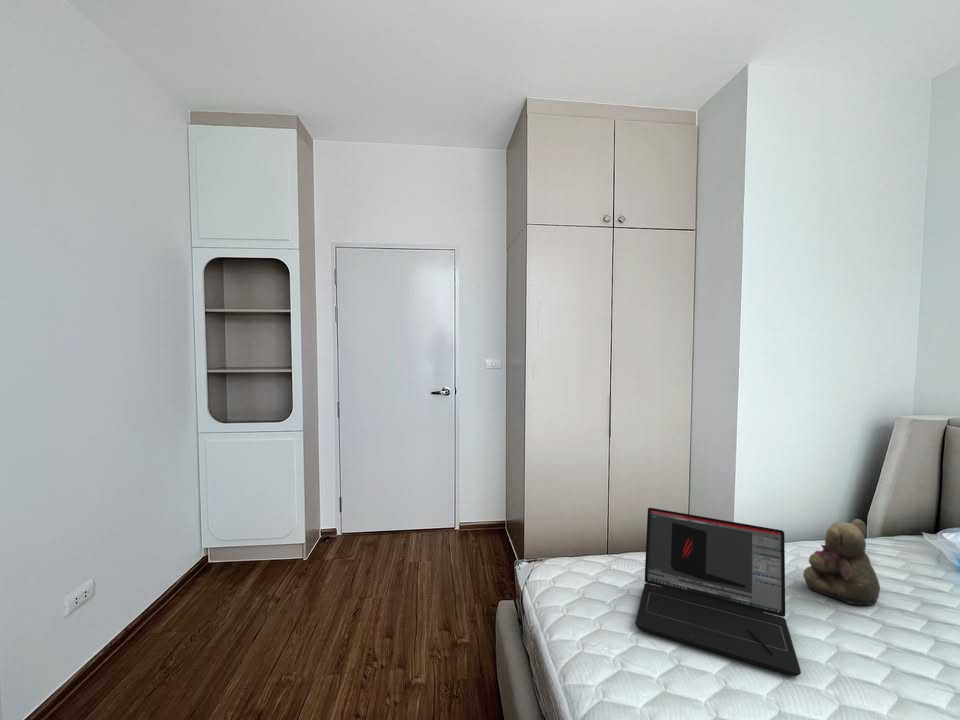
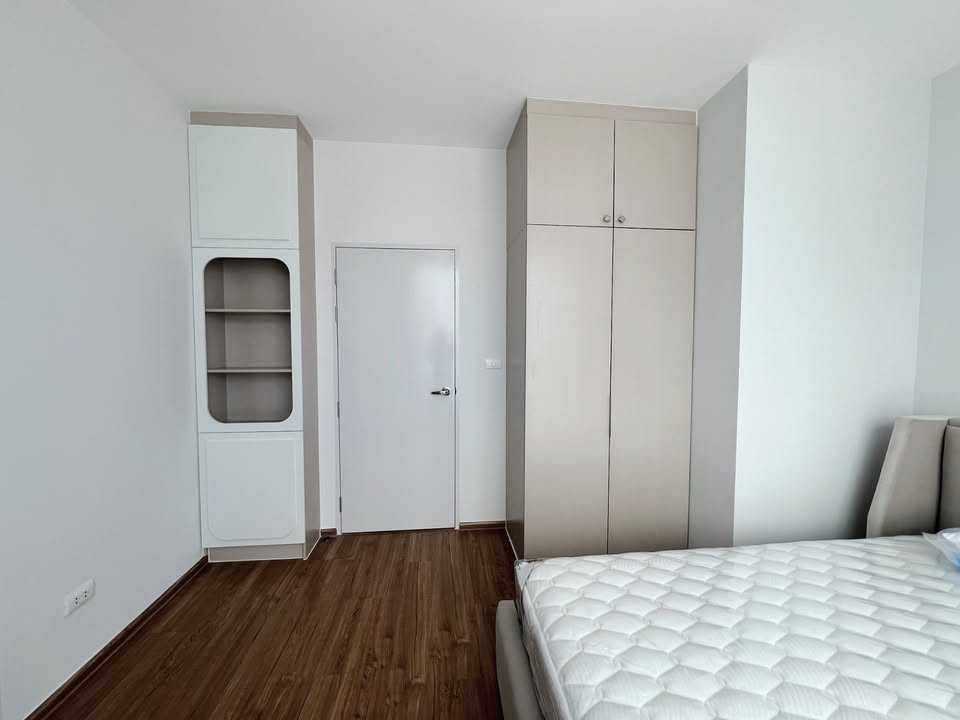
- laptop (711, 578)
- teddy bear (847, 556)
